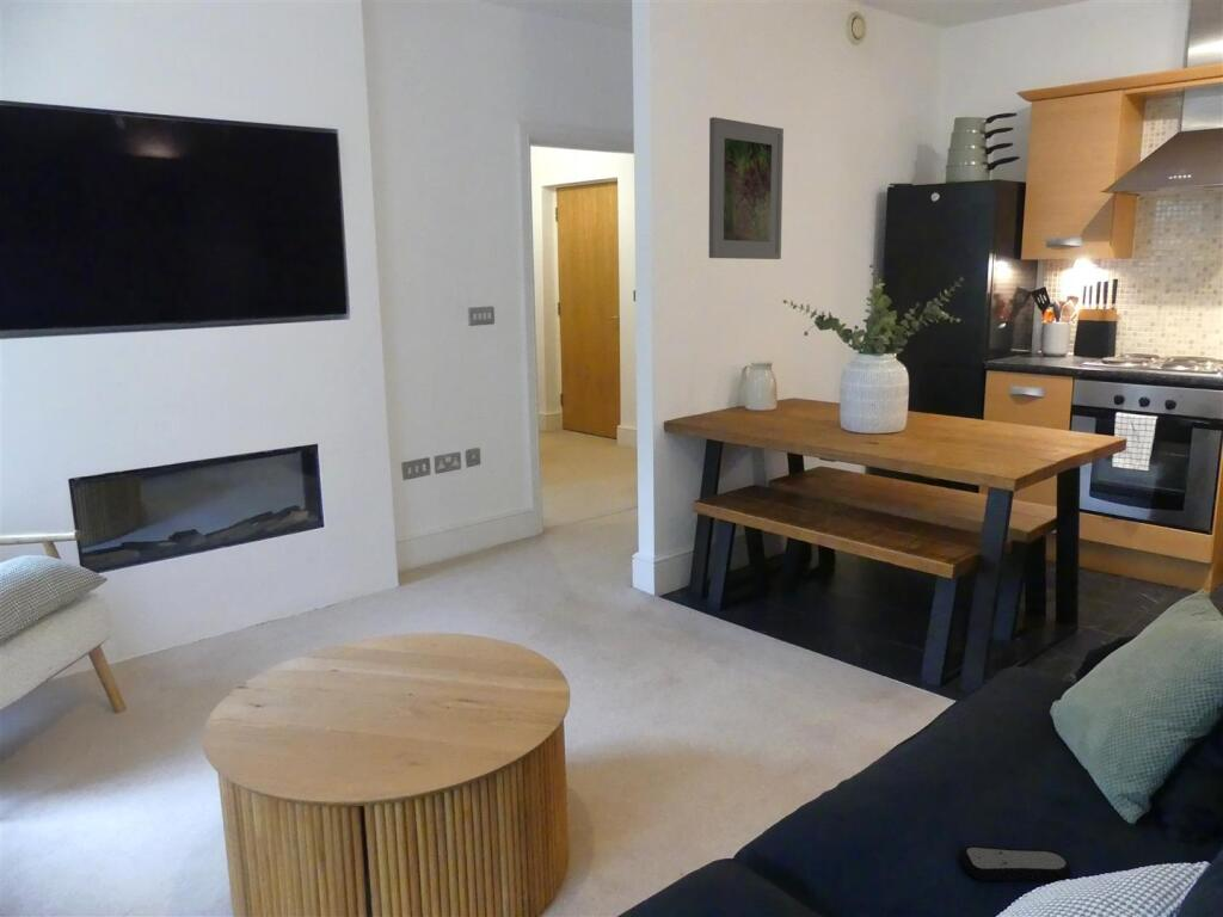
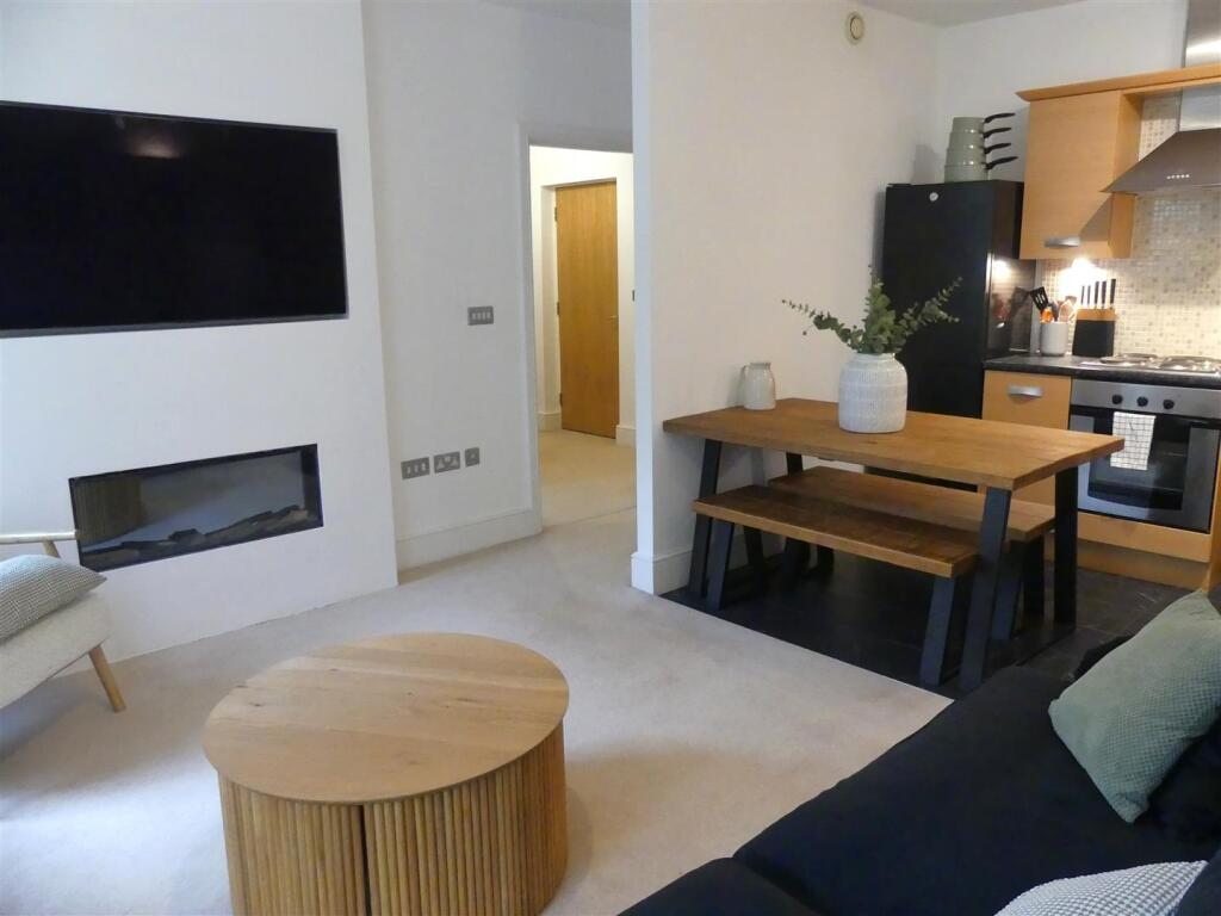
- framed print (746, 191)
- remote control (1015, 863)
